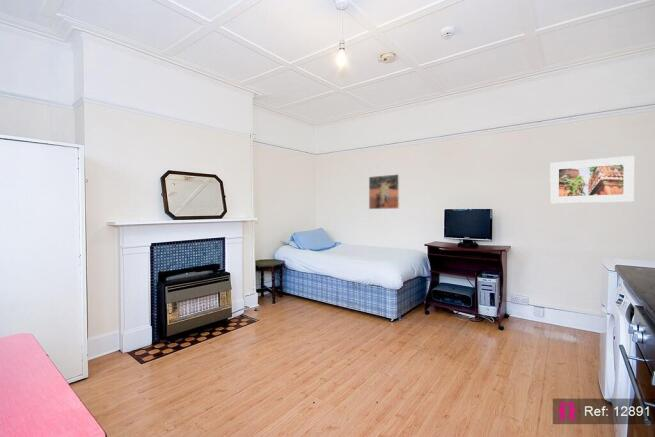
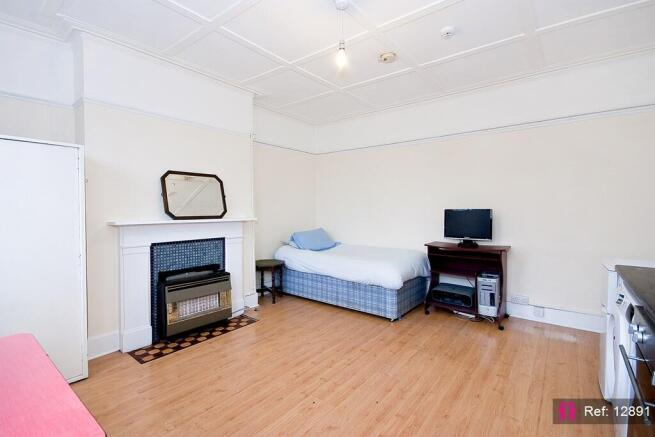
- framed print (589, 181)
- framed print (383, 192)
